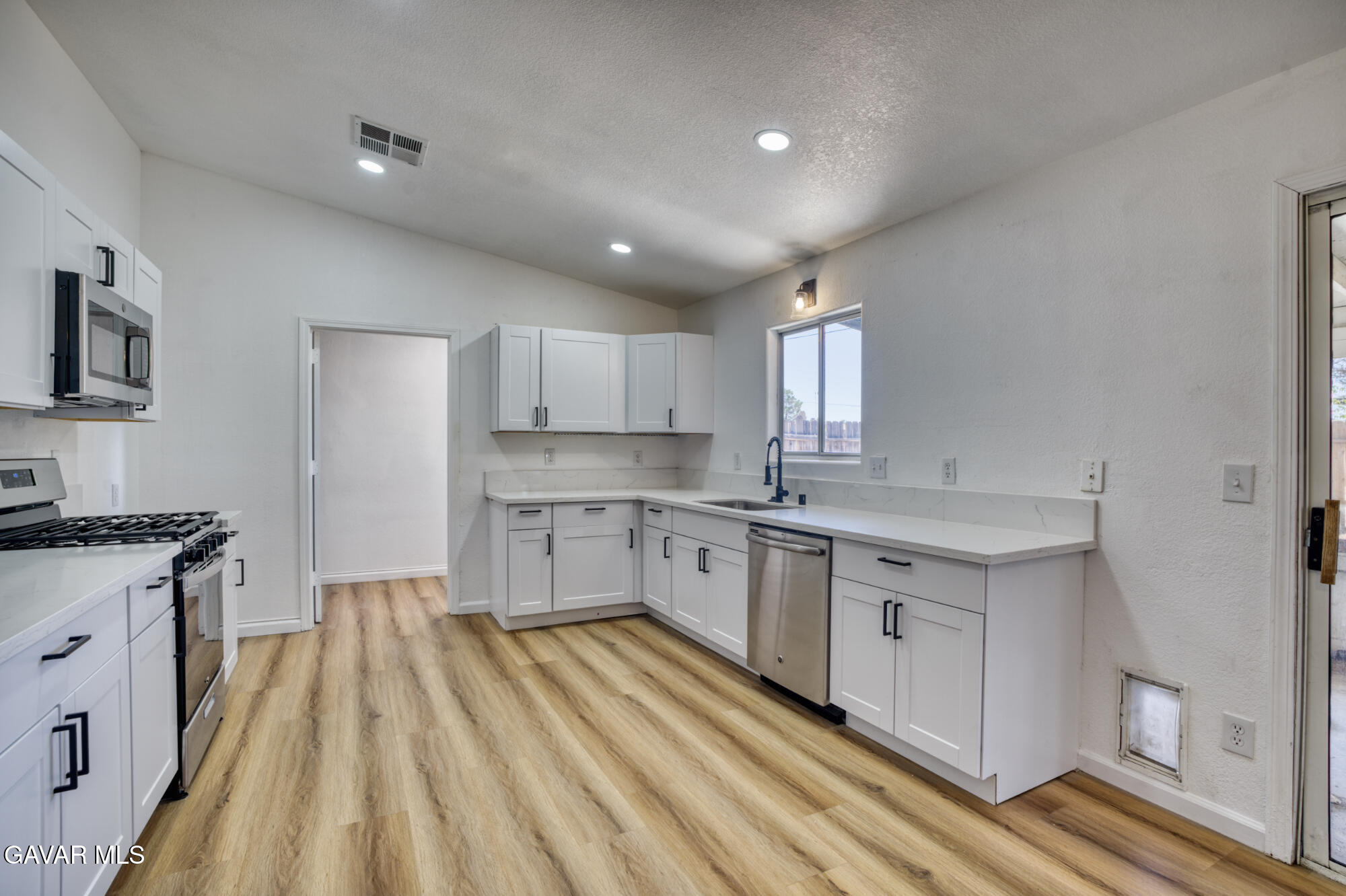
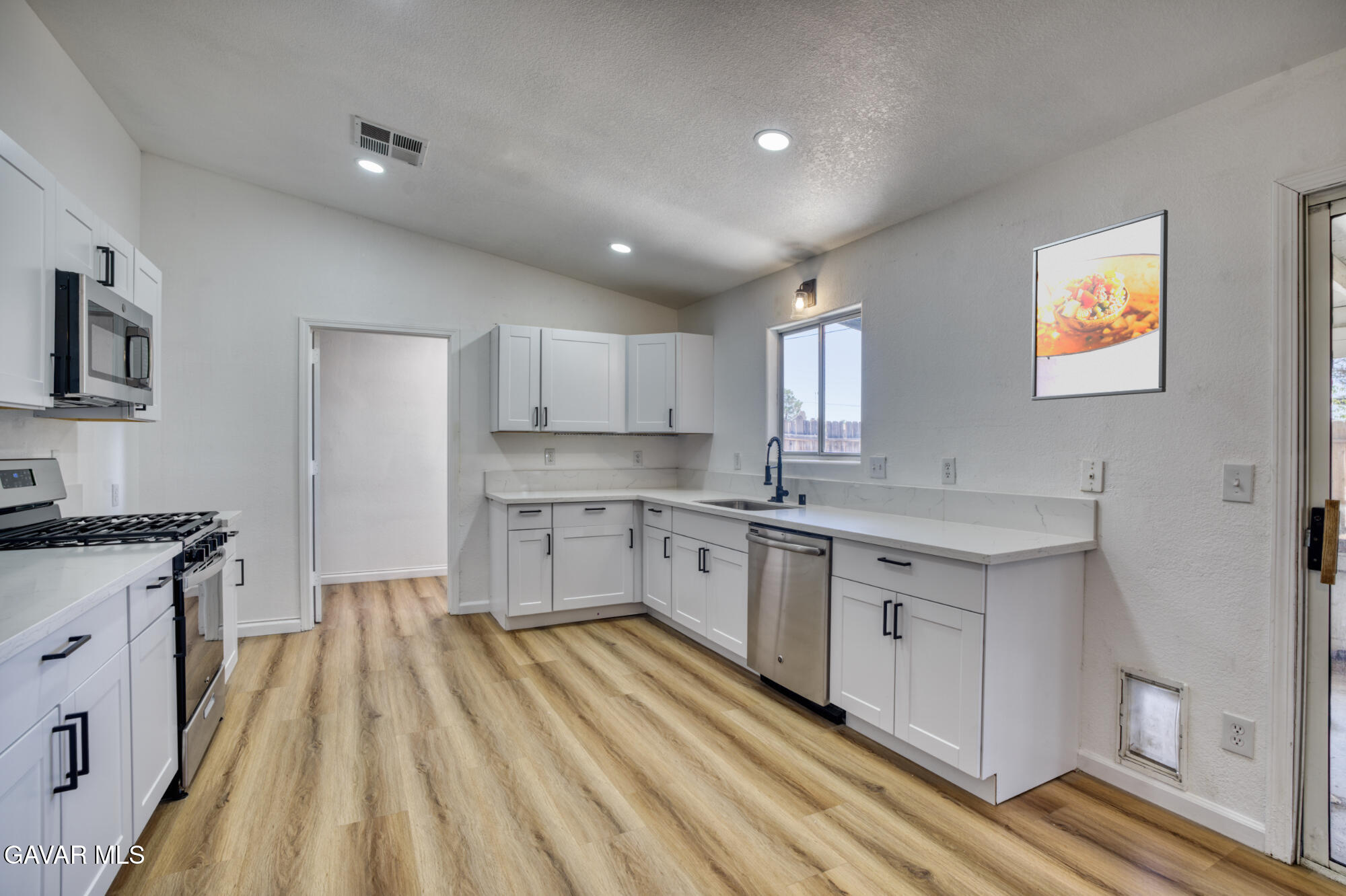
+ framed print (1094, 313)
